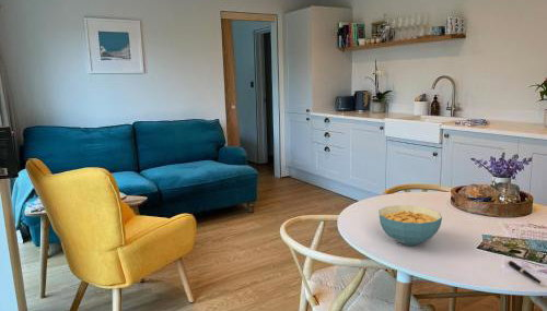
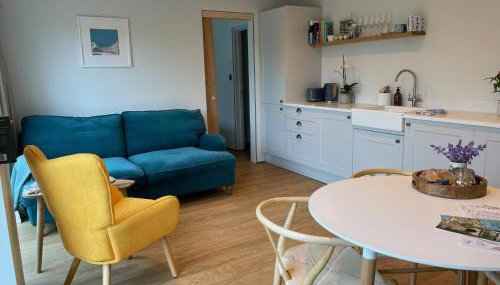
- pen (526, 273)
- cereal bowl (408, 227)
